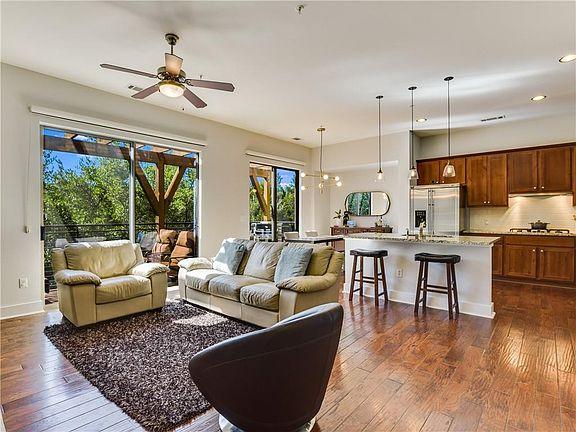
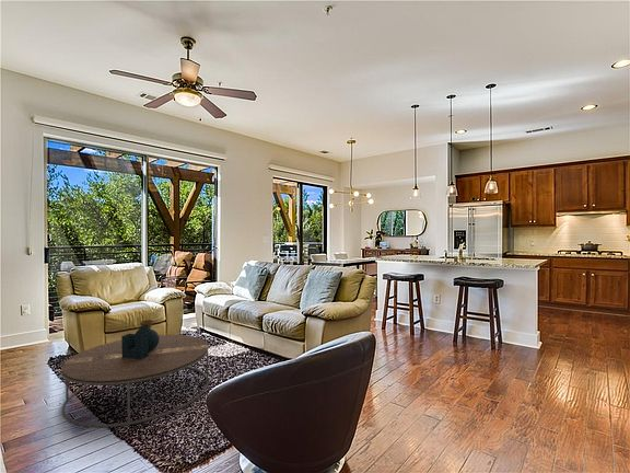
+ coffee table (141, 356)
